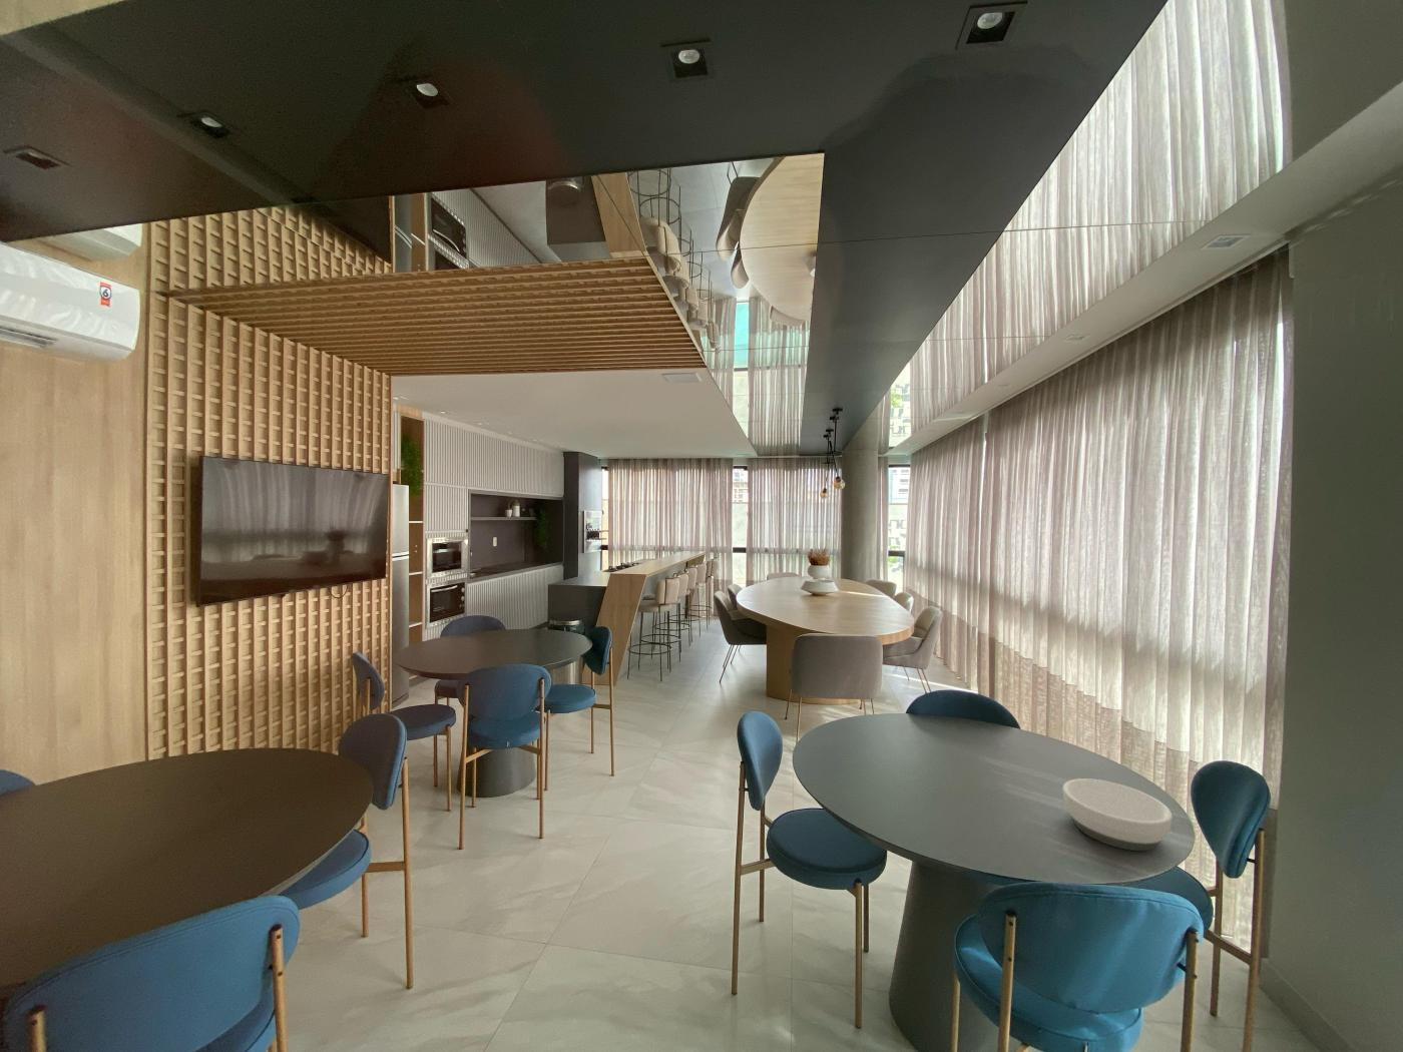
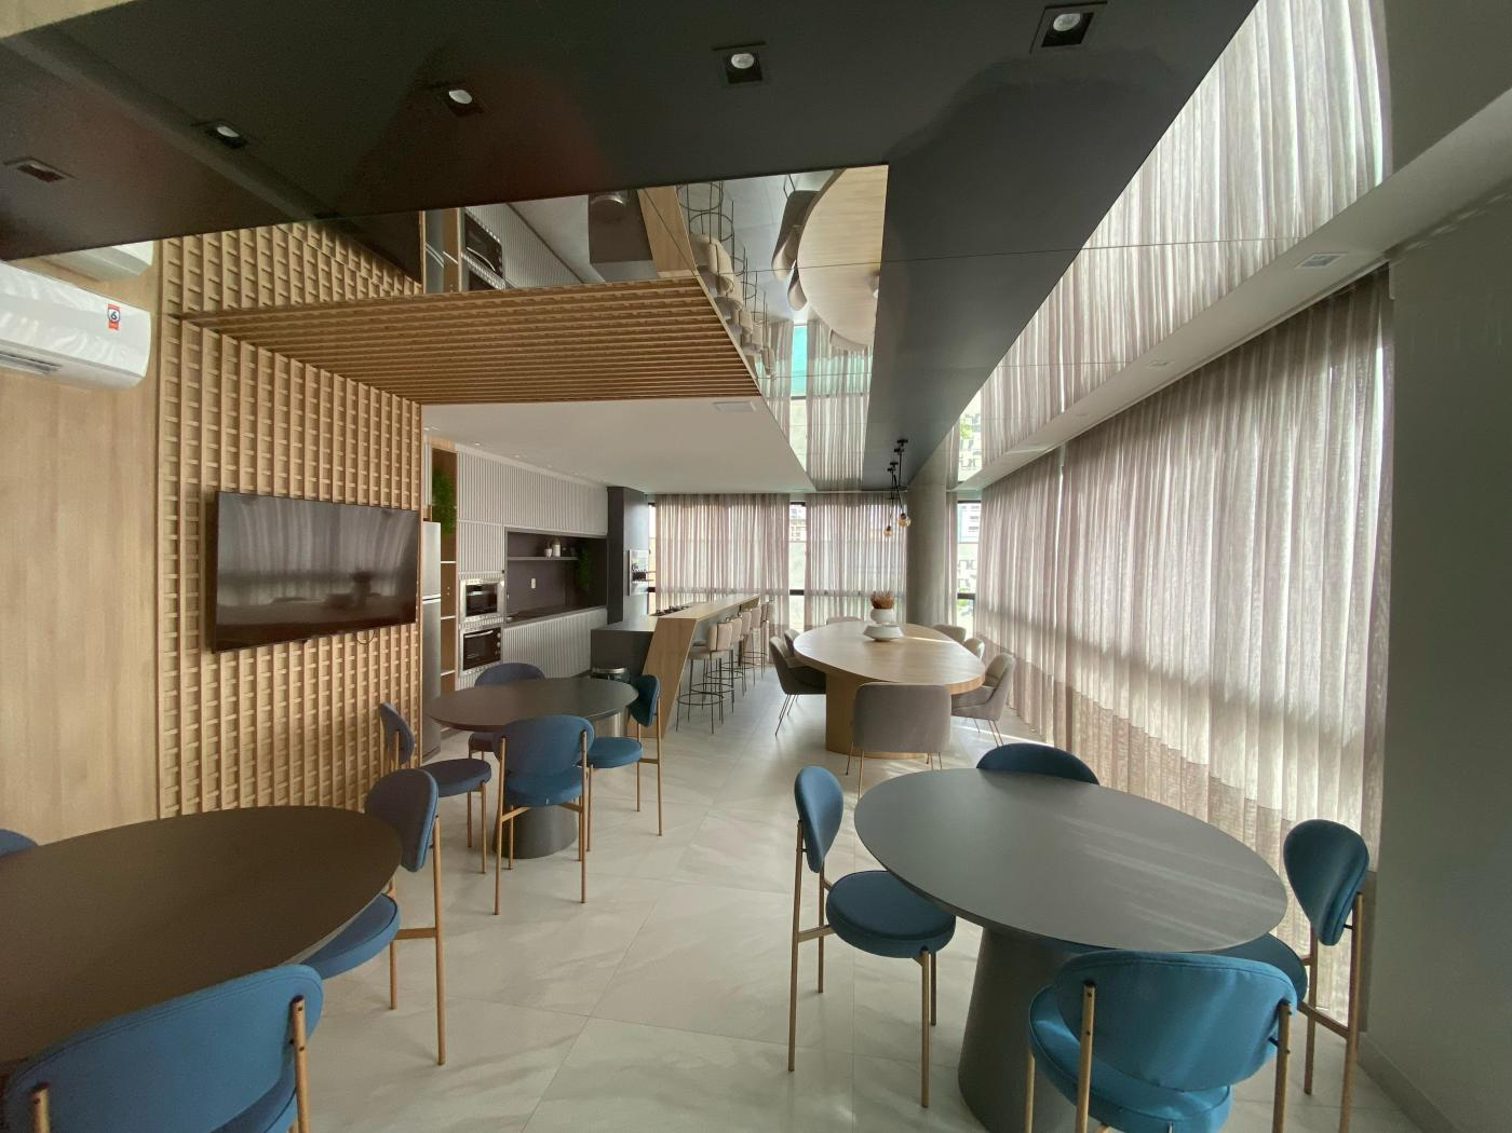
- bowl (1115, 814)
